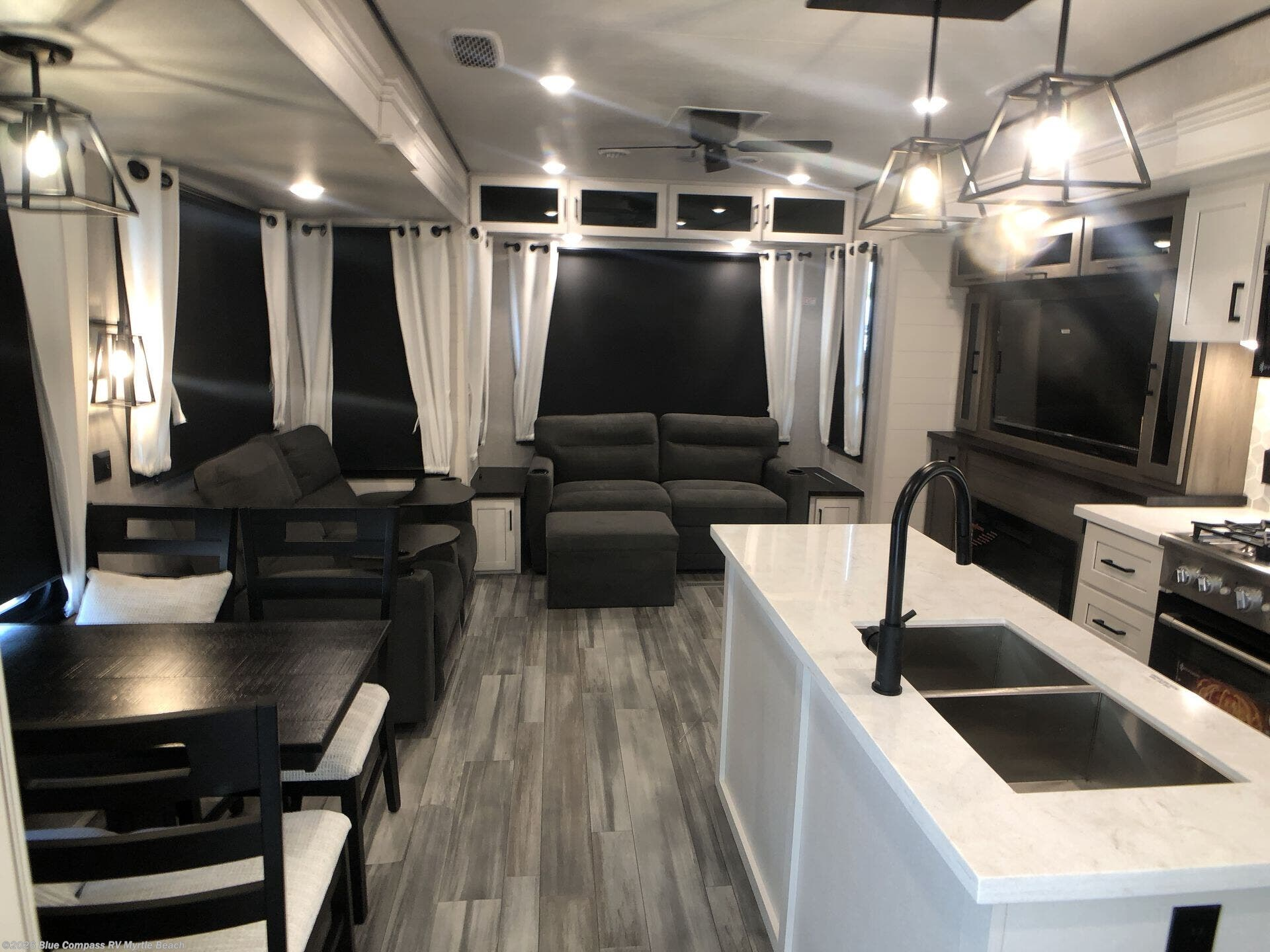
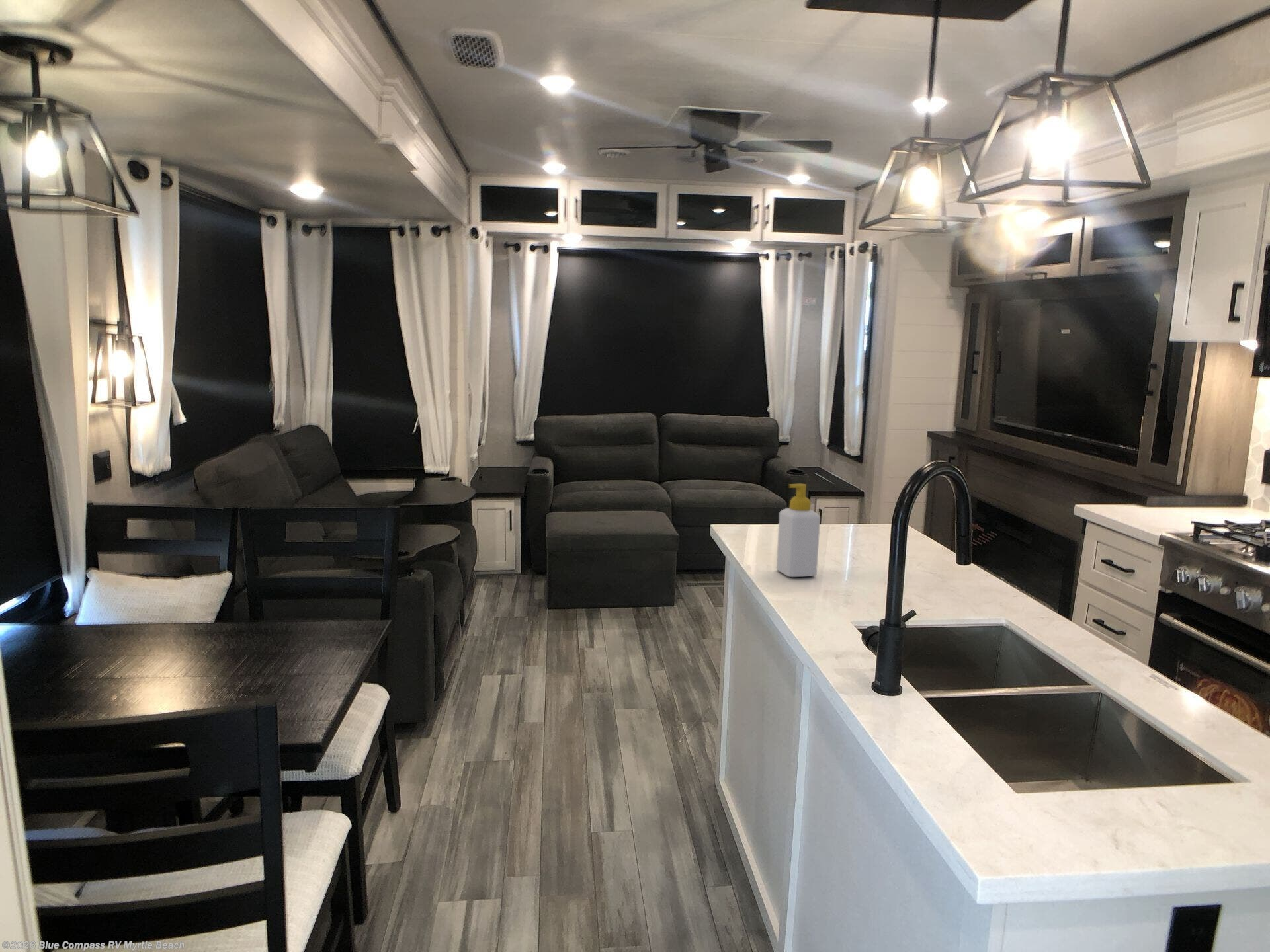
+ soap bottle (798, 529)
